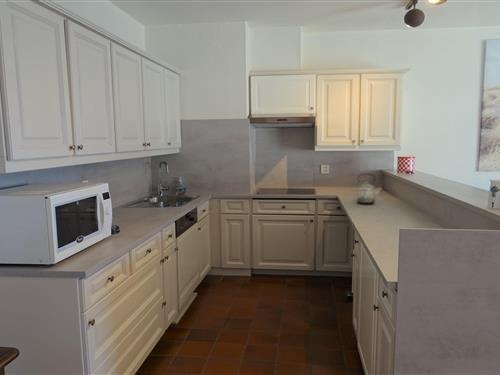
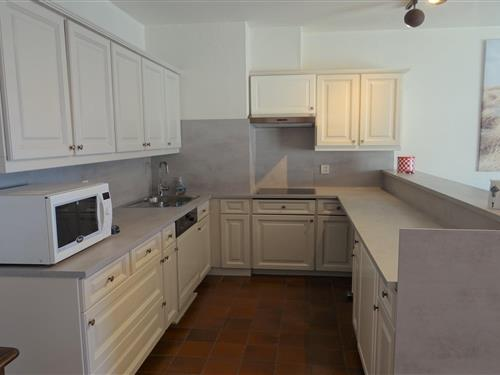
- kettle (369, 188)
